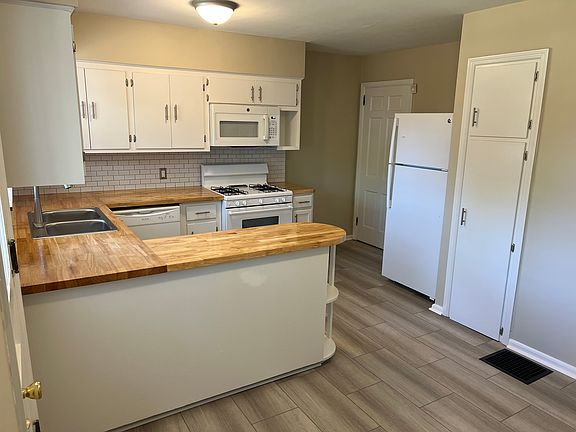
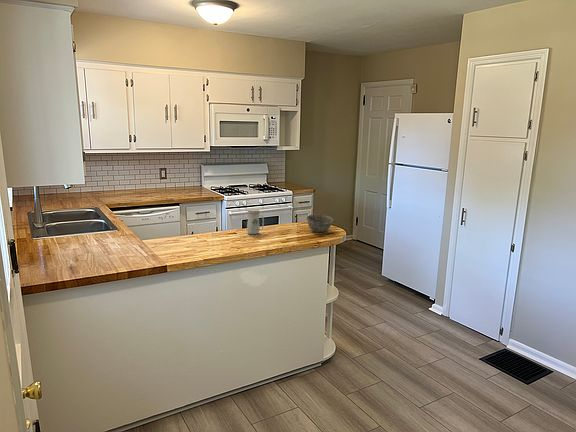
+ bowl (319, 224)
+ mug (255, 221)
